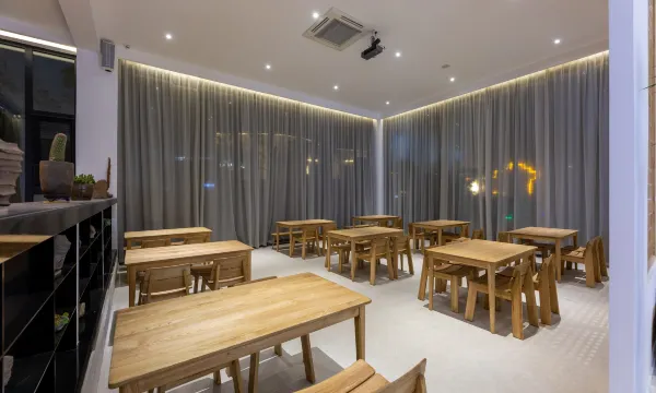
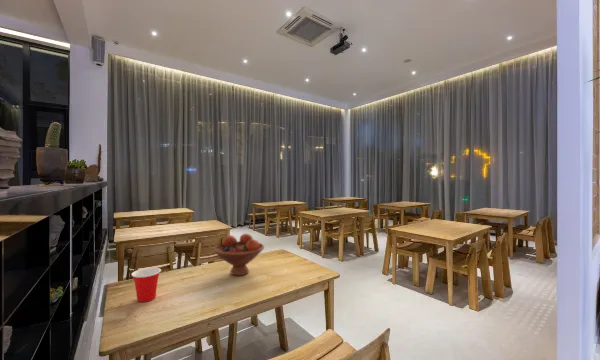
+ cup (146, 285)
+ fruit bowl (239, 254)
